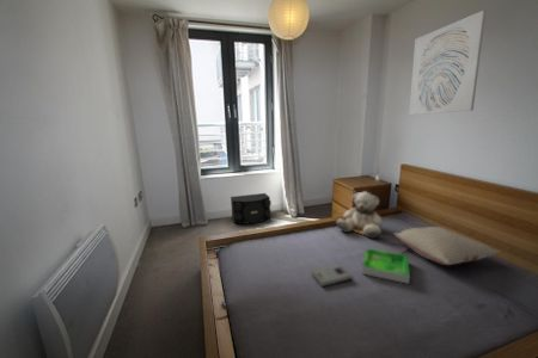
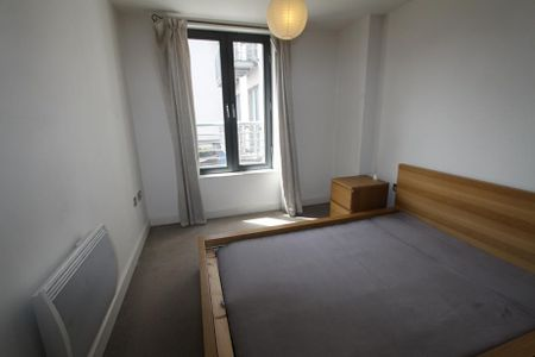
- pillow (442, 243)
- tray (385, 264)
- speaker (251, 208)
- wall art (441, 70)
- teddy bear (361, 211)
- book (331, 274)
